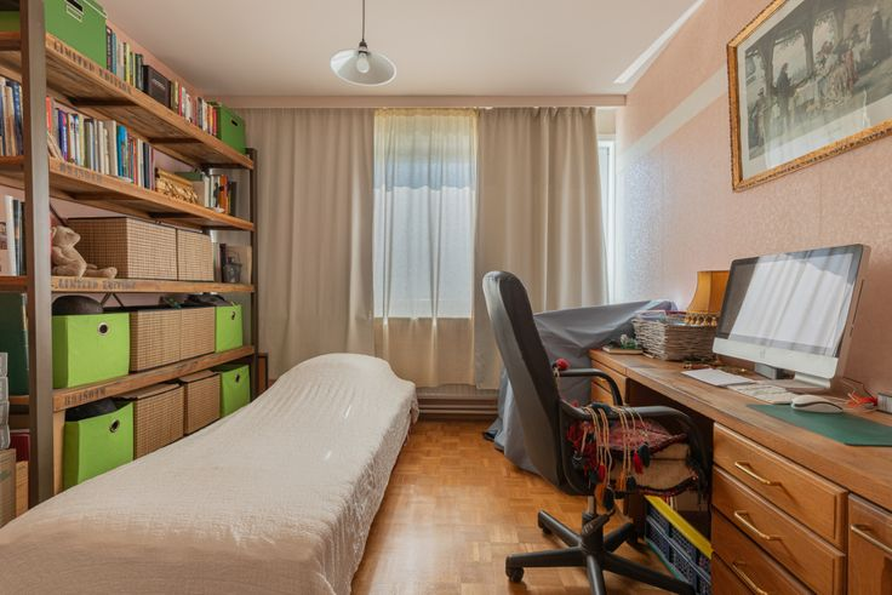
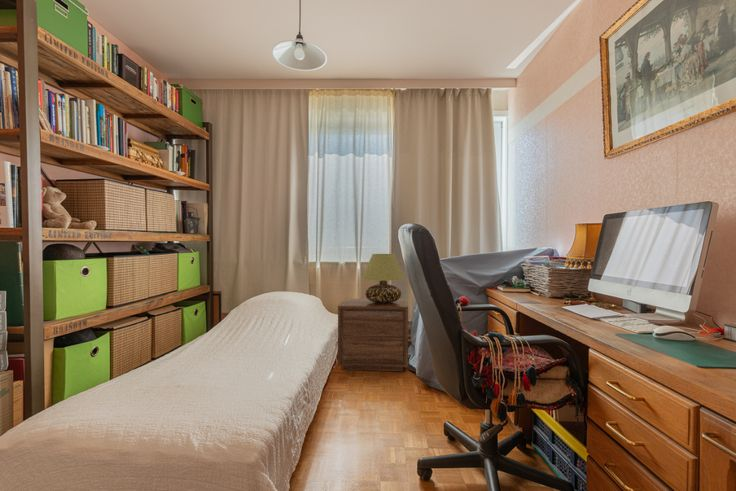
+ table lamp (383, 277)
+ nightstand (374, 332)
